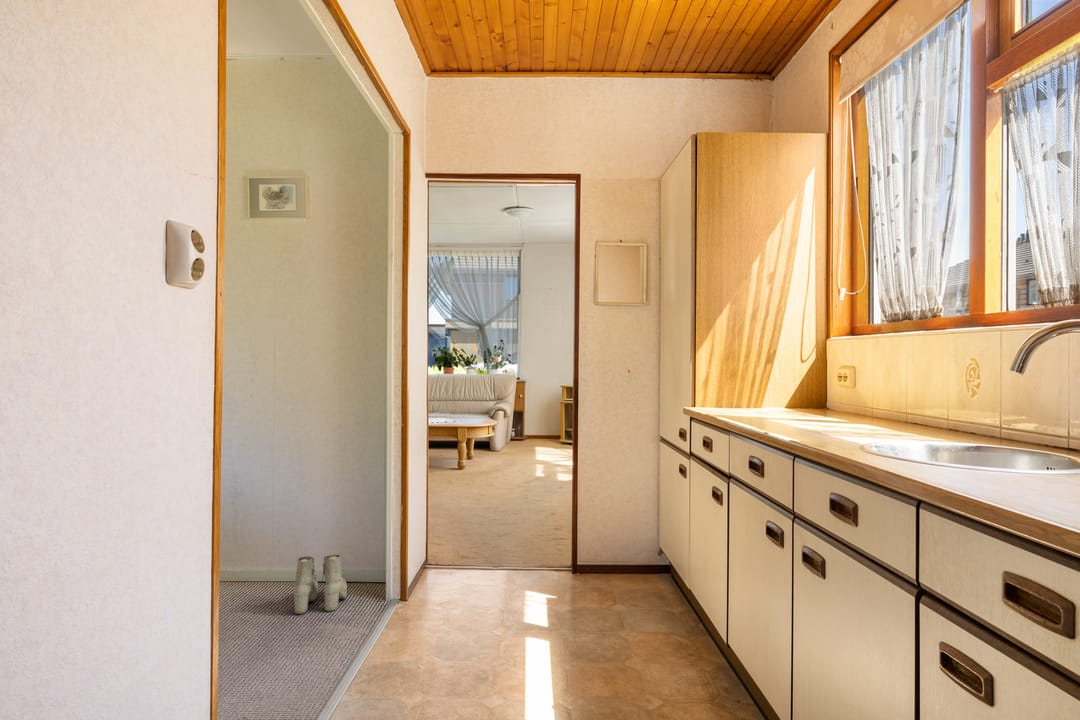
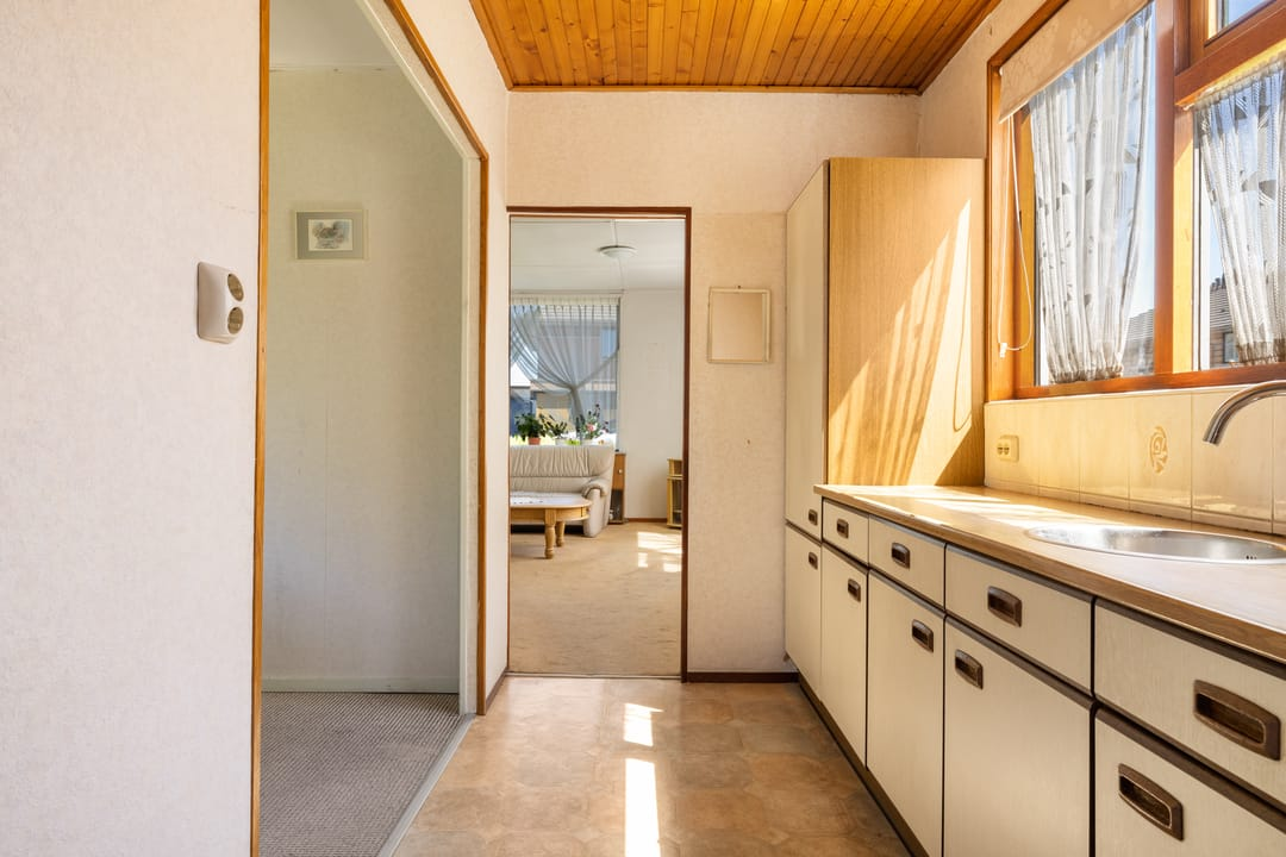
- boots (322, 577)
